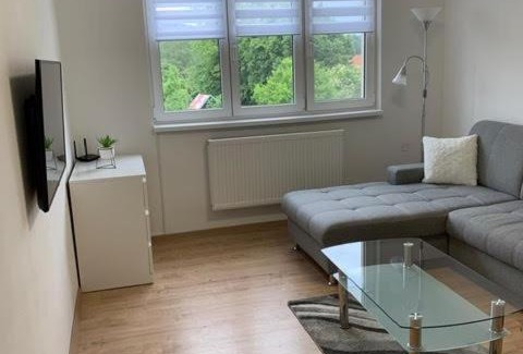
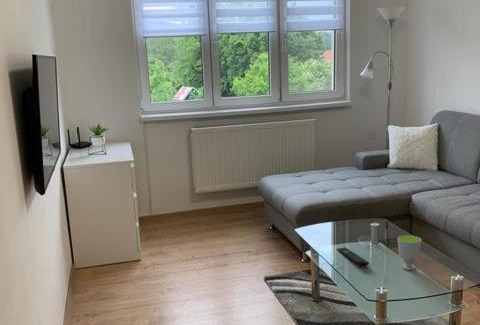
+ cup (408, 253)
+ remote control (352, 256)
